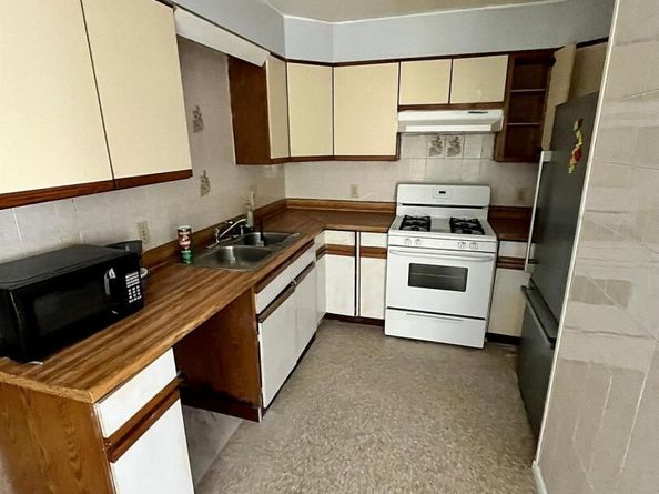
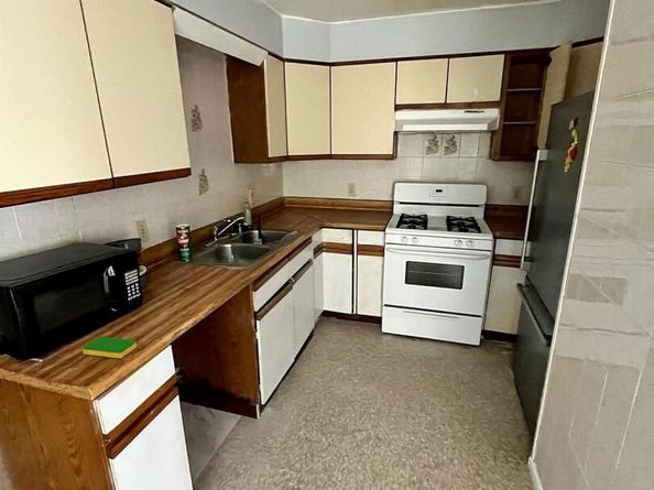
+ dish sponge (109, 347)
